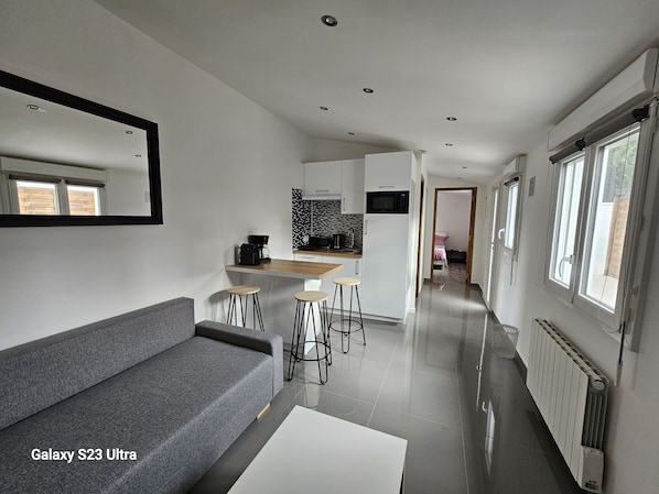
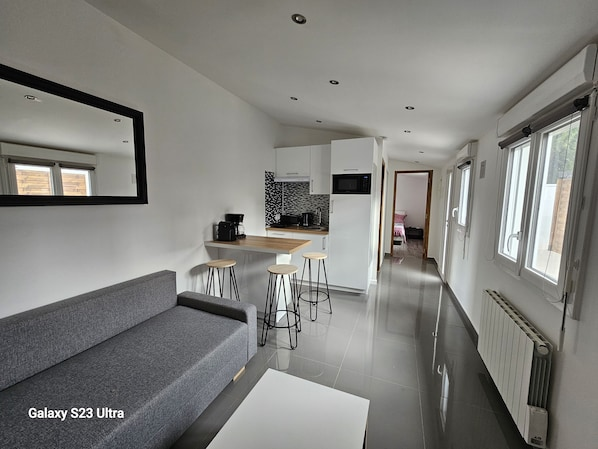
- wastebasket (505, 340)
